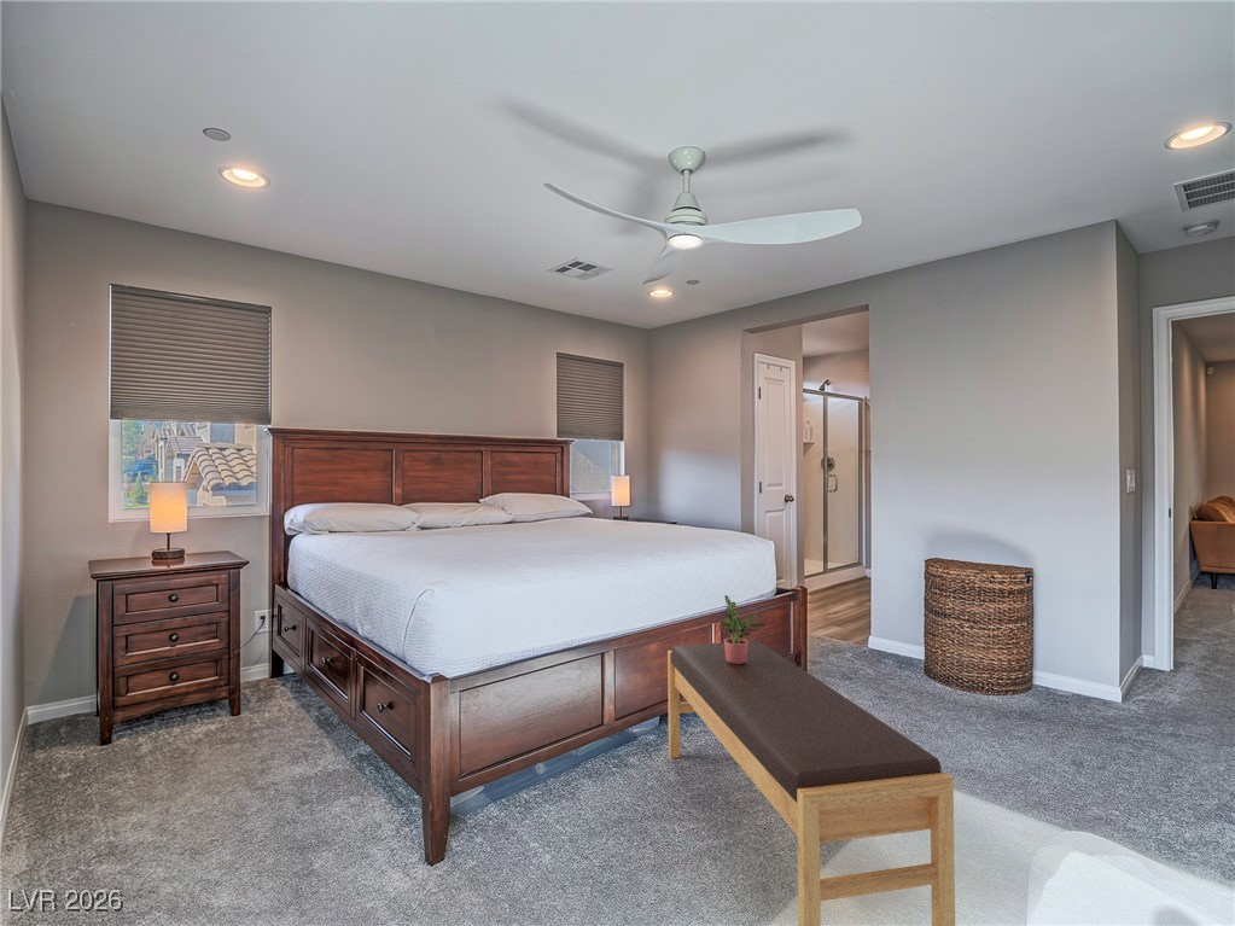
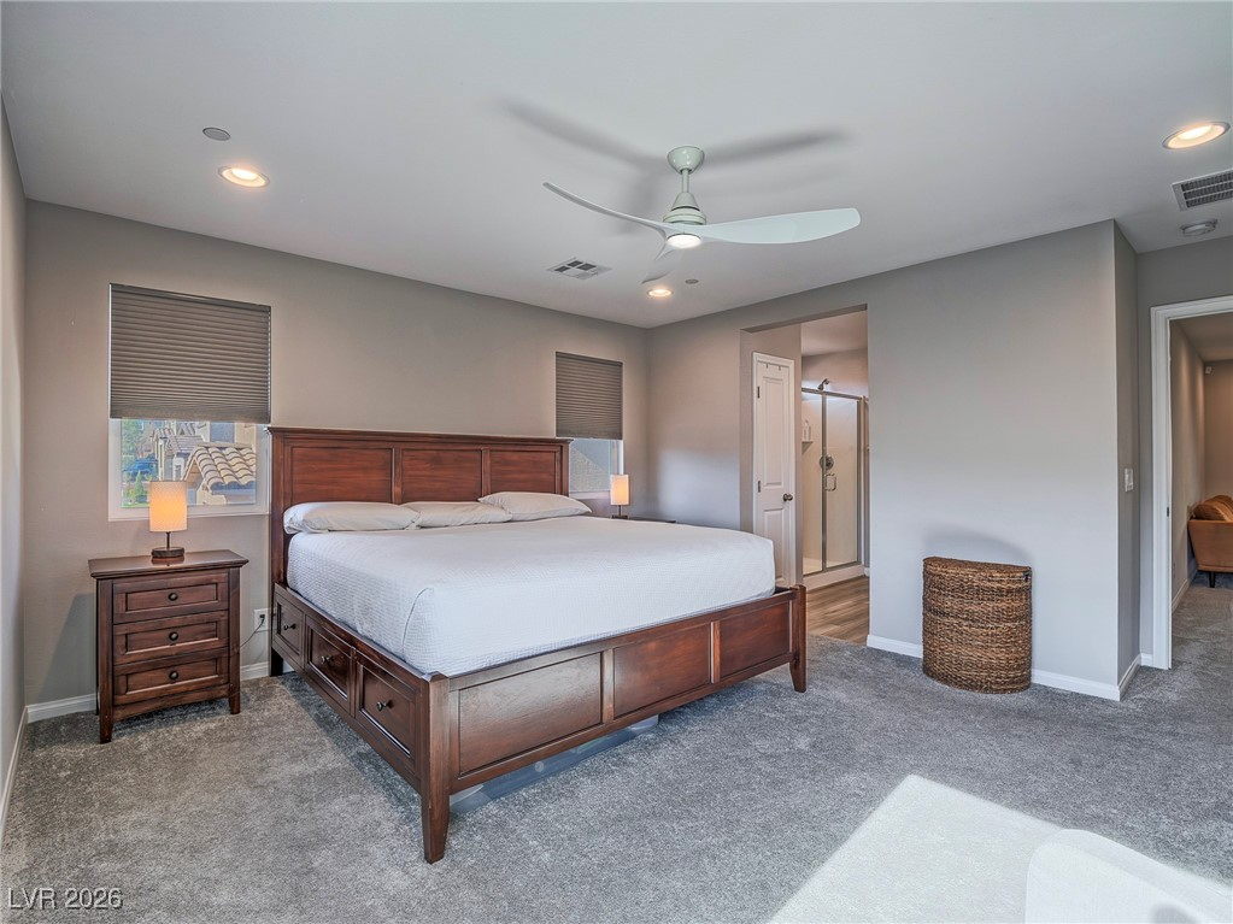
- bench (773, 758)
- potted plant (746, 629)
